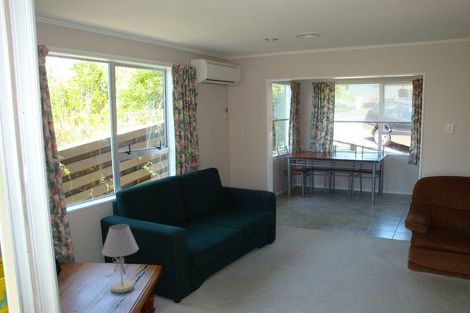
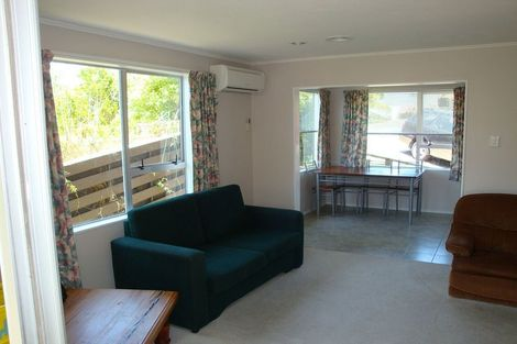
- table lamp (120, 257)
